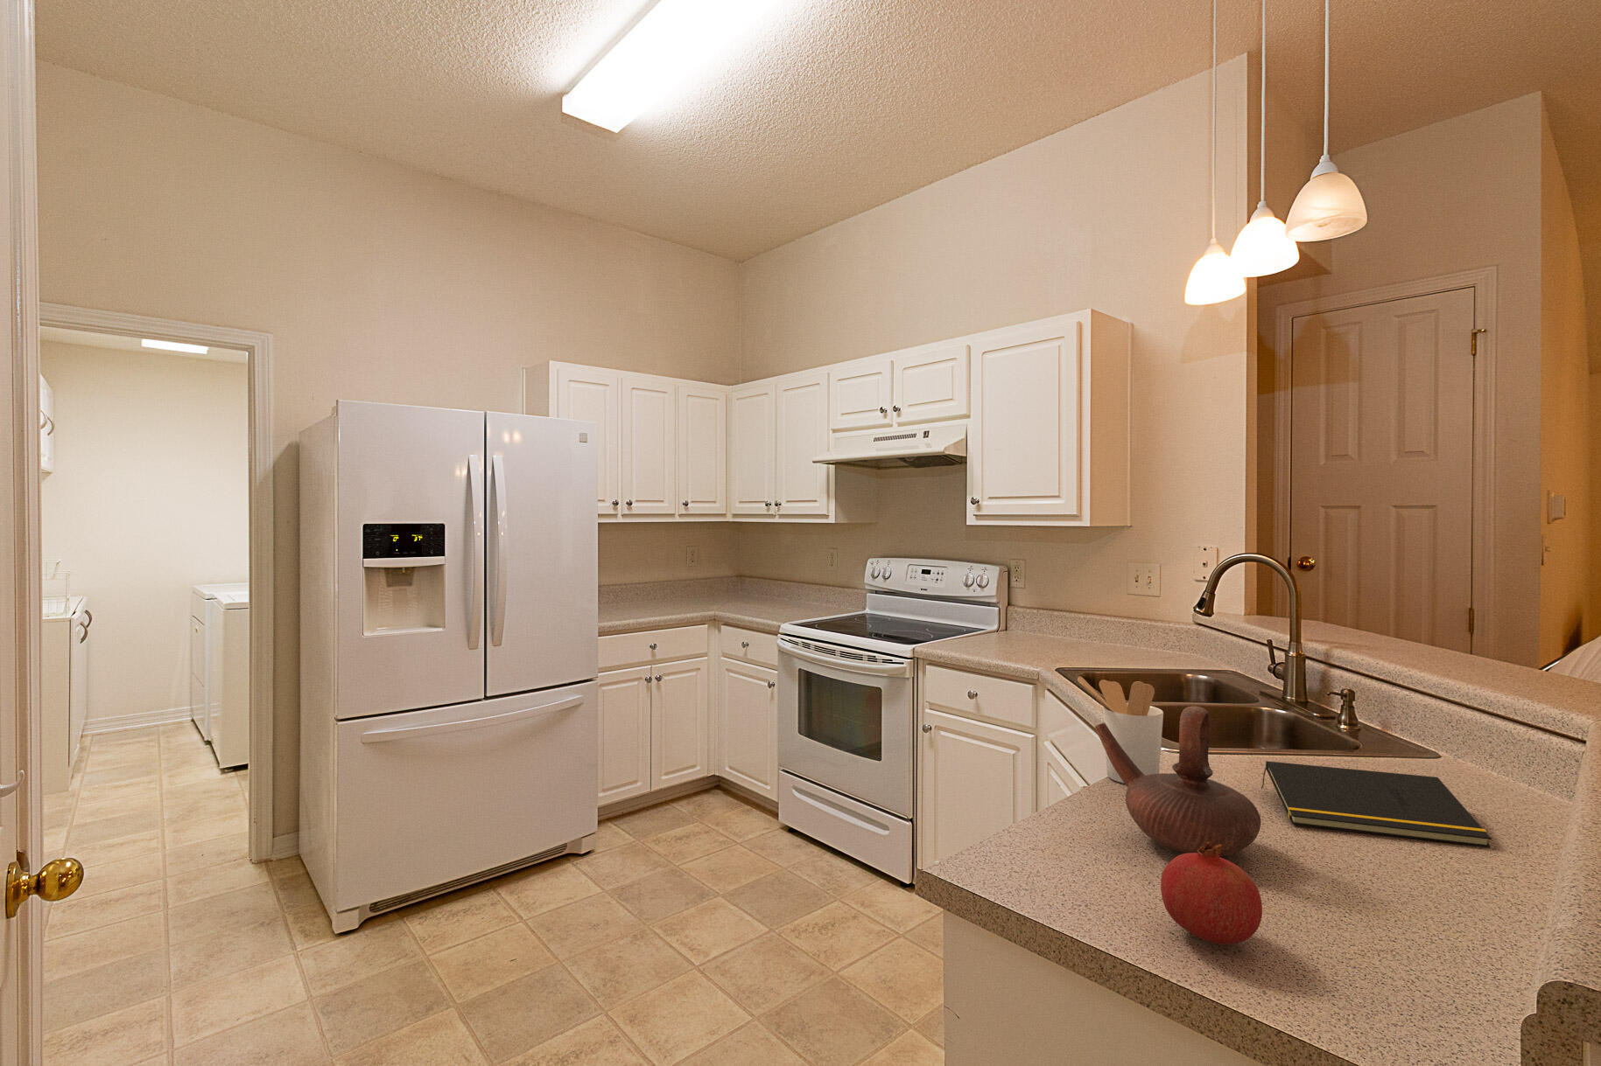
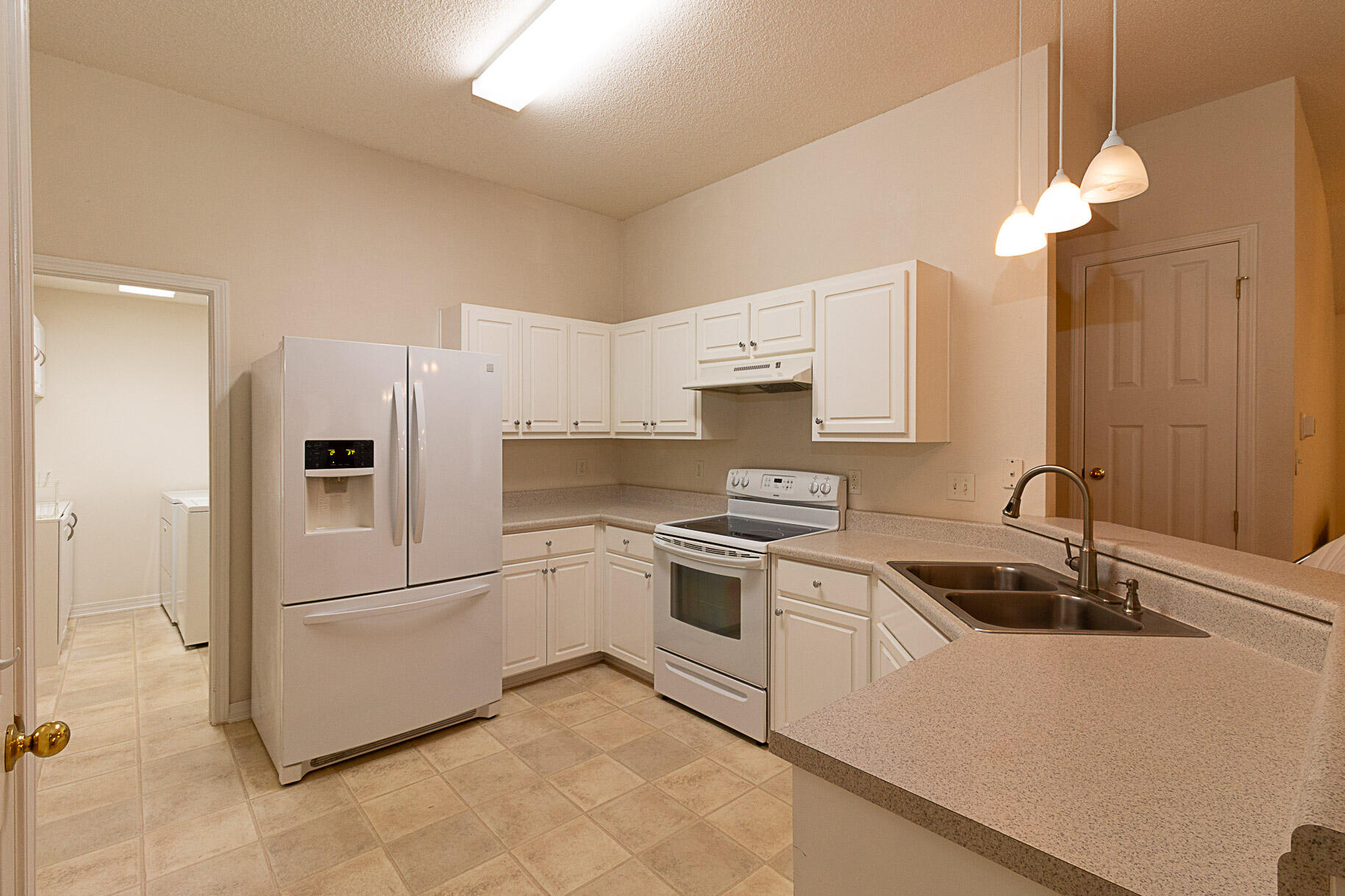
- notepad (1367, 800)
- fruit (1209, 890)
- utensil holder (1117, 726)
- teapot (1170, 773)
